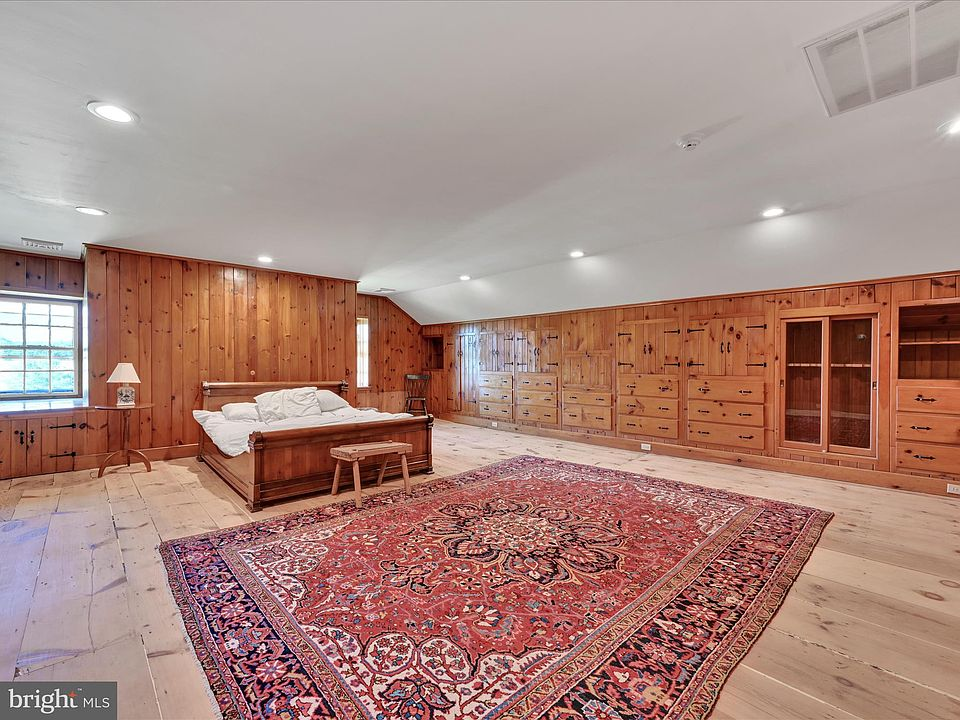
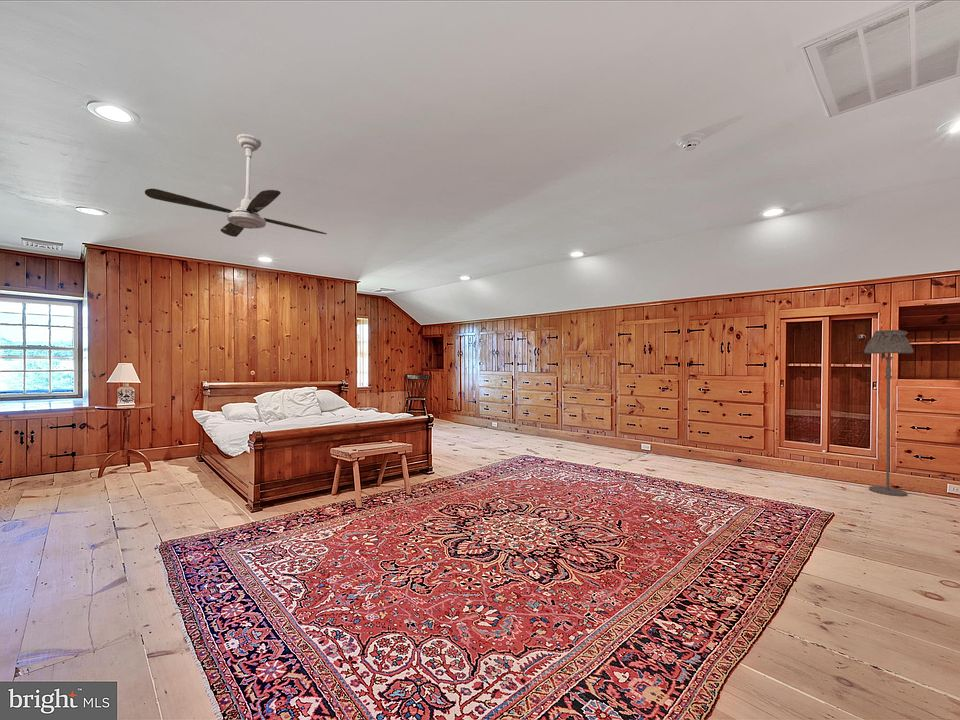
+ floor lamp (887, 411)
+ ceiling fan (247, 181)
